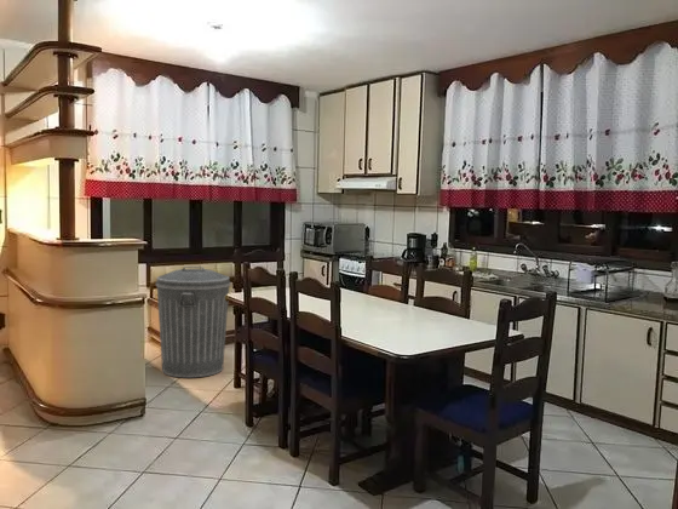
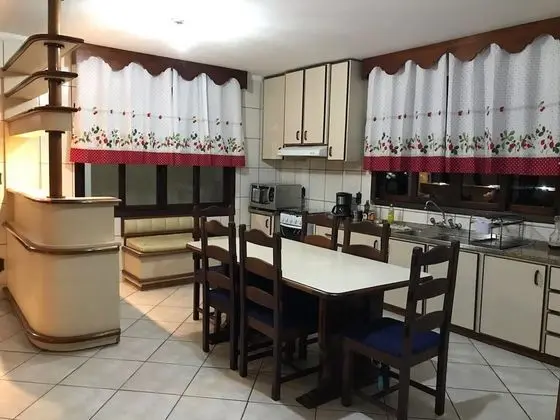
- trash can (193, 318)
